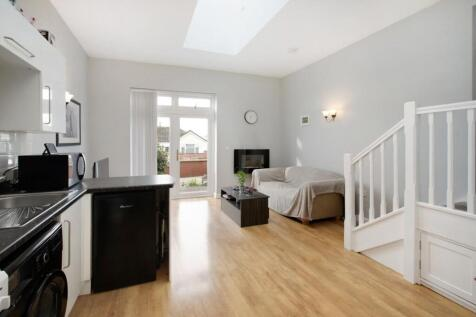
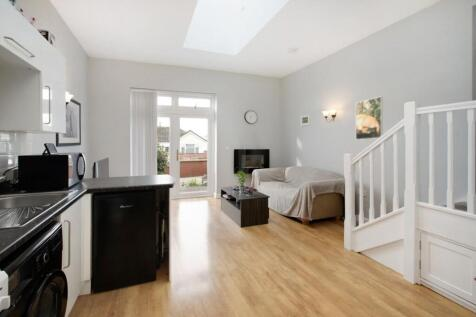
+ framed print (368, 119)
